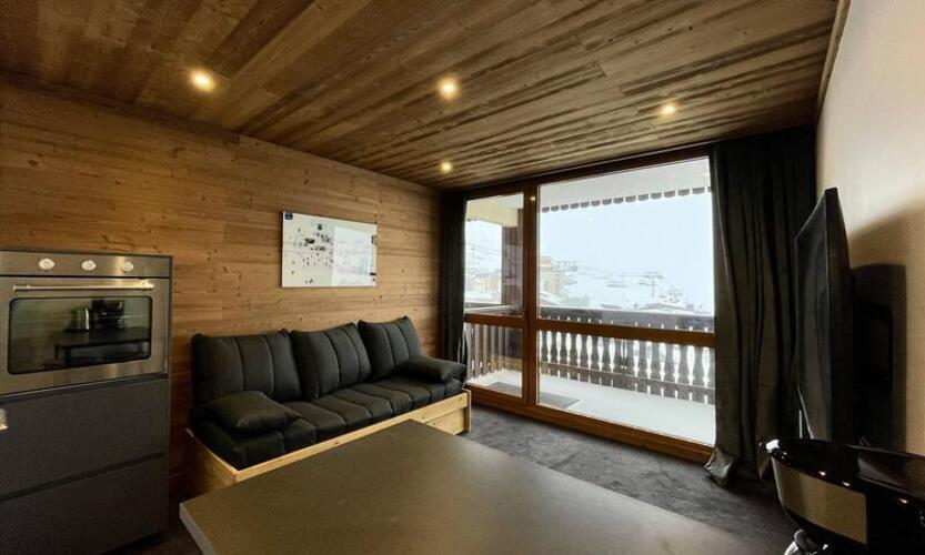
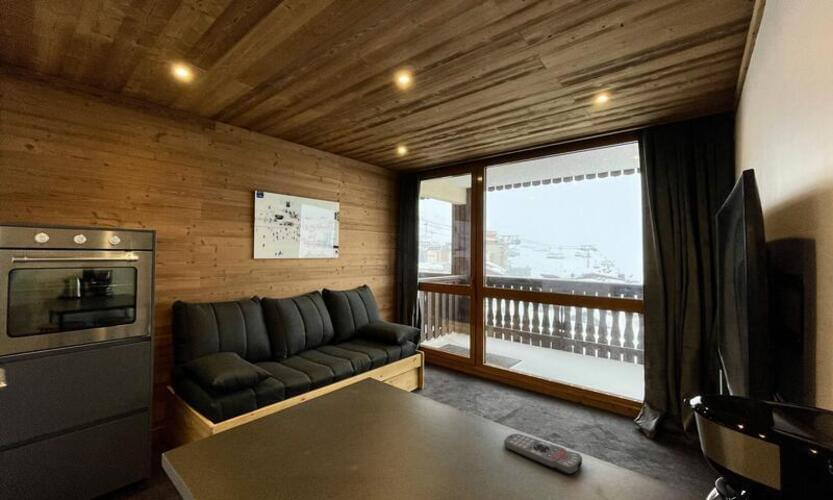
+ remote control (540, 451)
